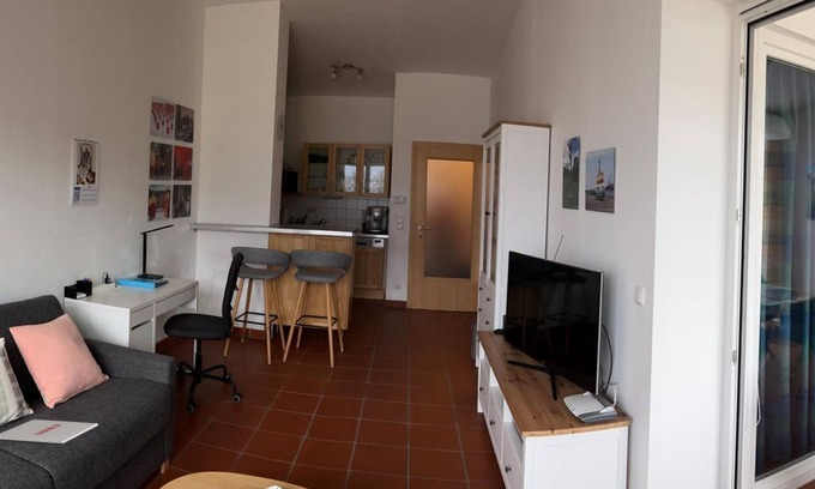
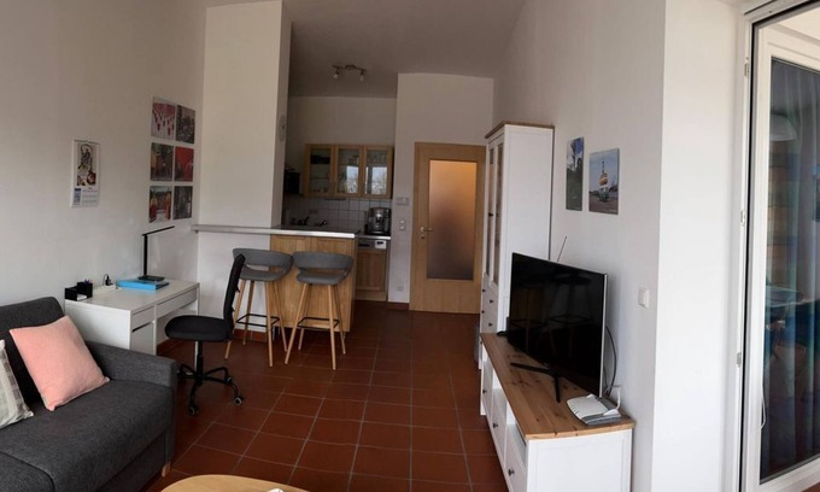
- magazine (47, 430)
